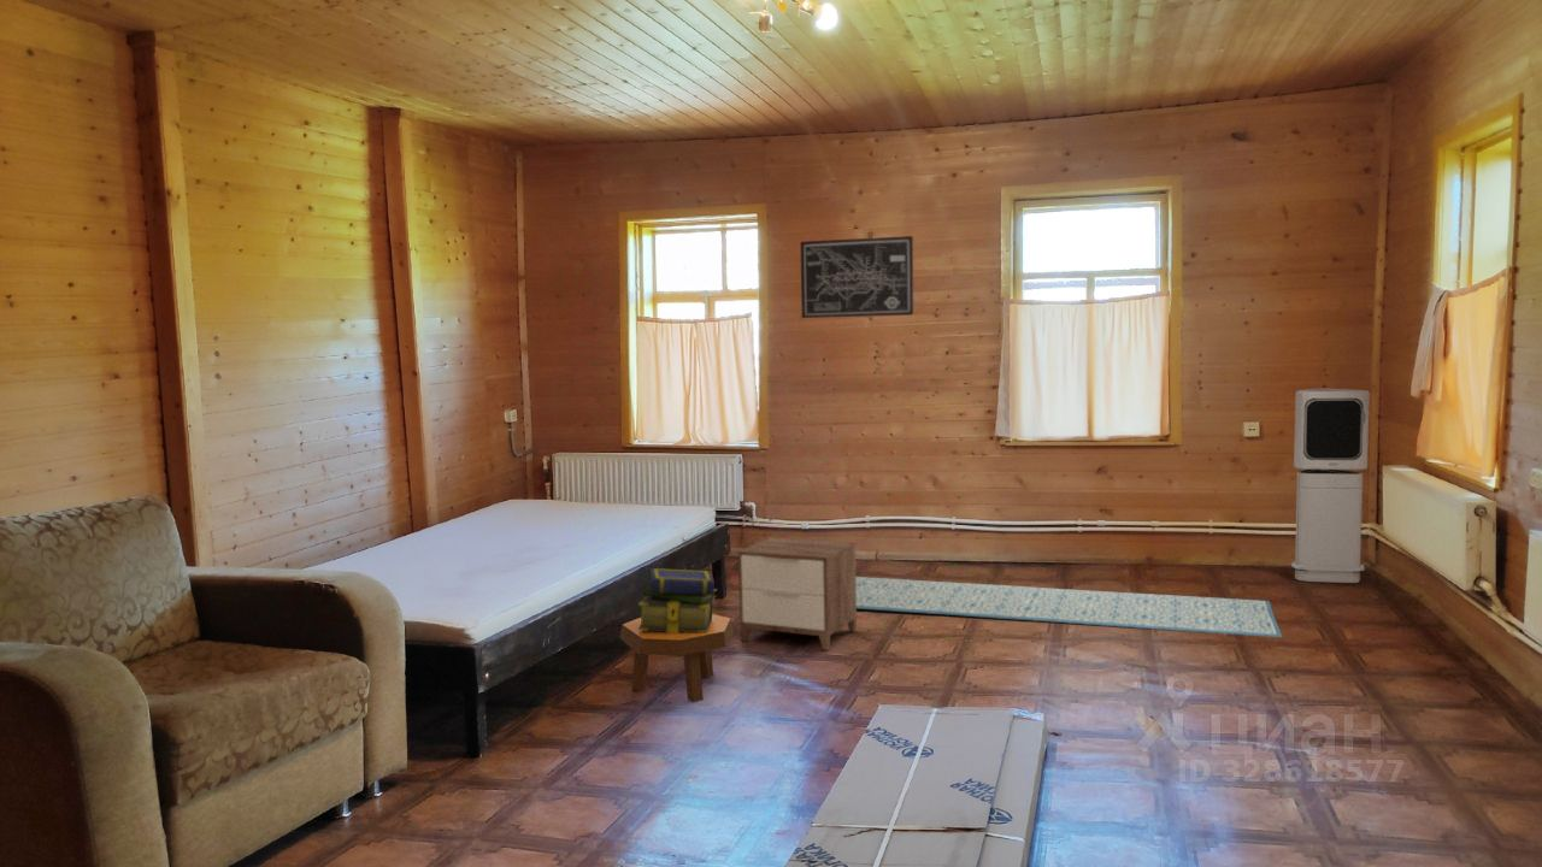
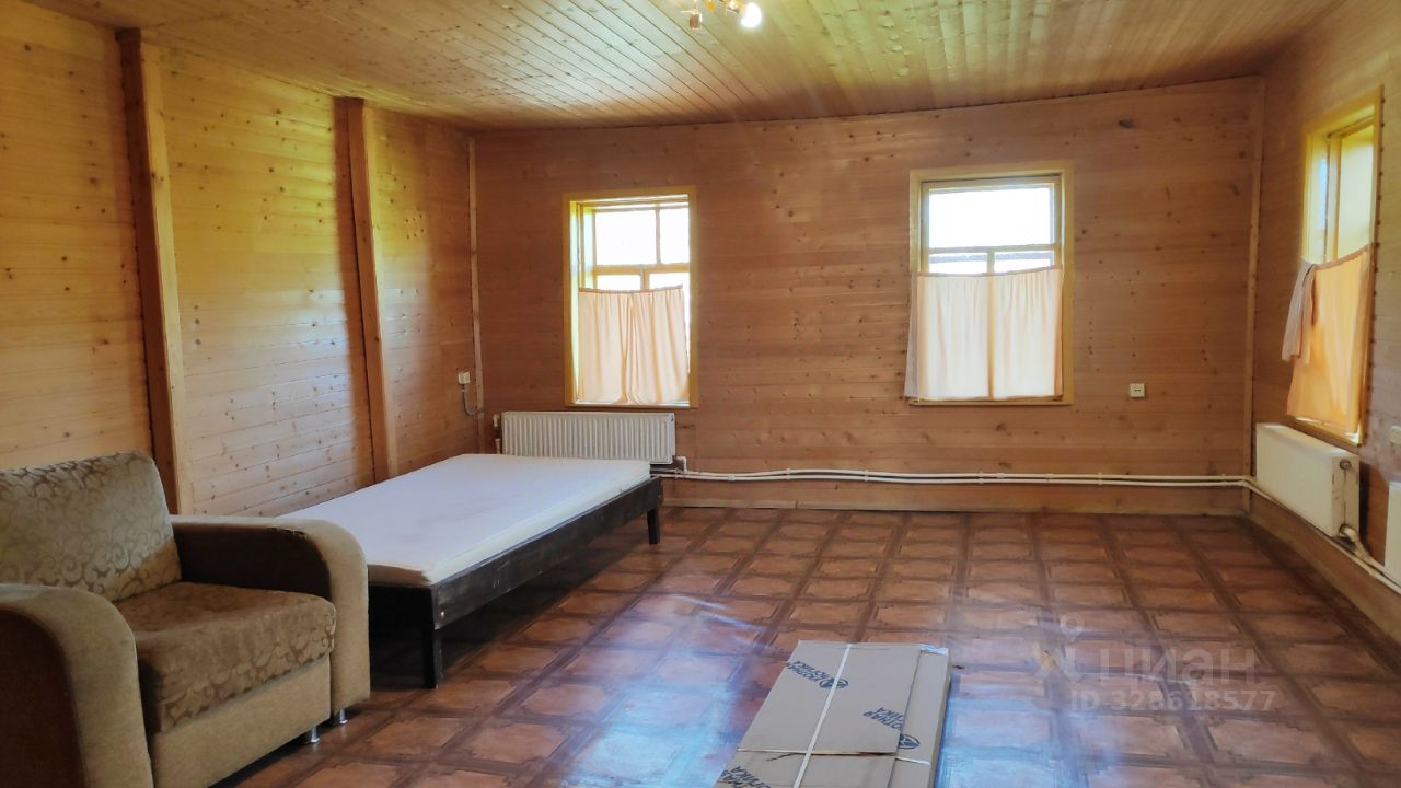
- air purifier (1324, 483)
- nightstand (798, 591)
- stack of books (678, 597)
- footstool (677, 655)
- rug (1032, 602)
- wall art (857, 277)
